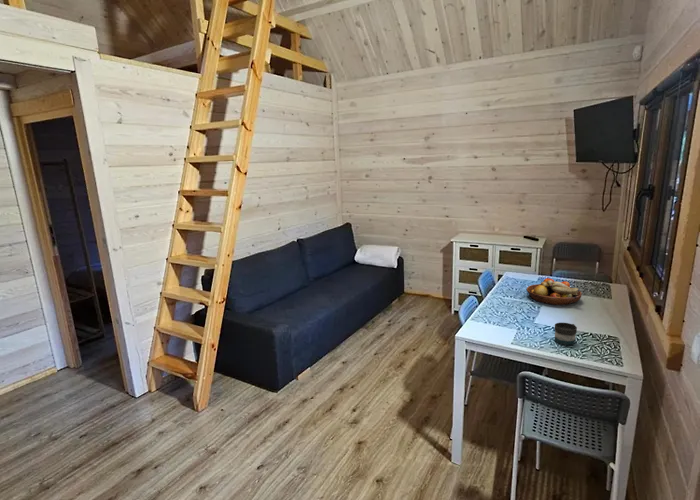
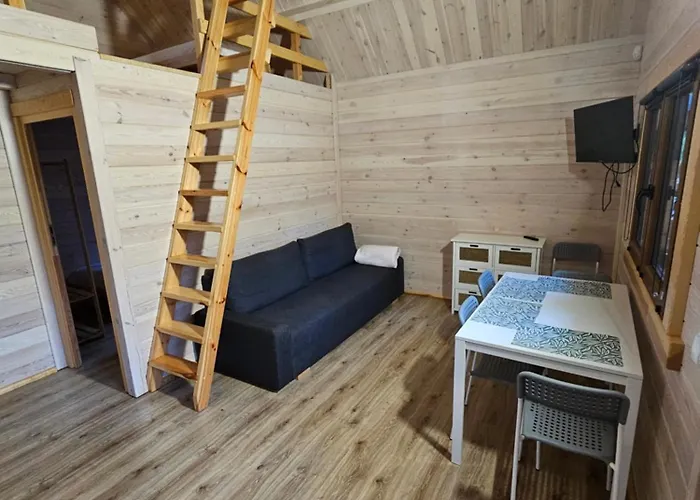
- fruit bowl (554, 288)
- mug (565, 333)
